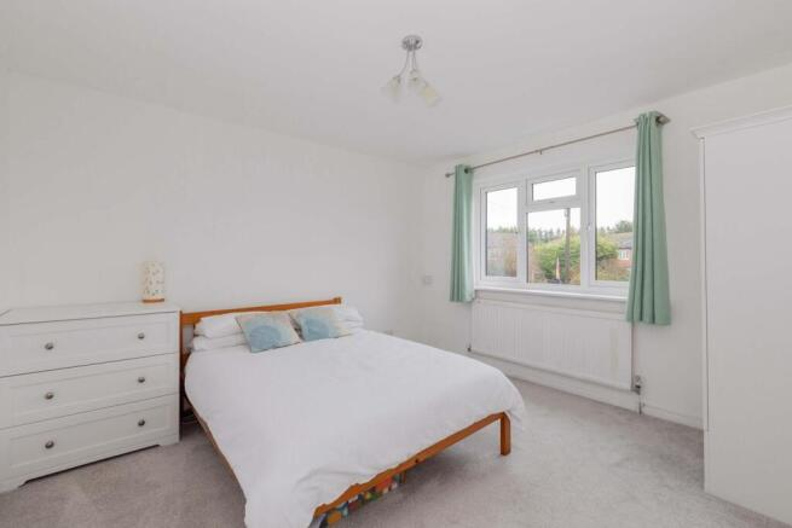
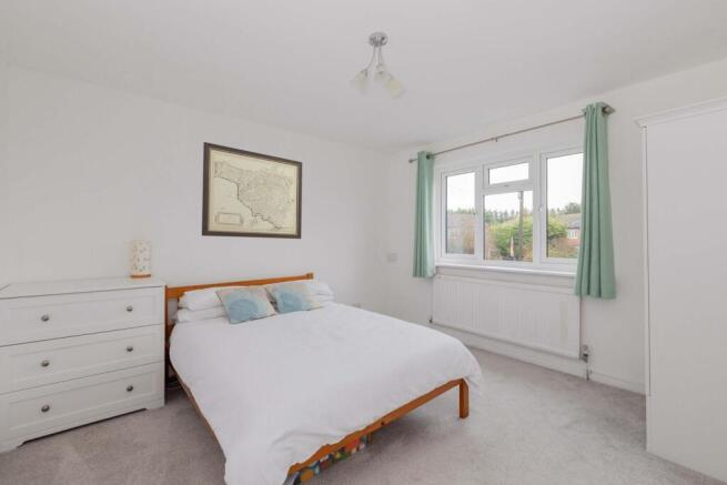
+ wall art (256, 194)
